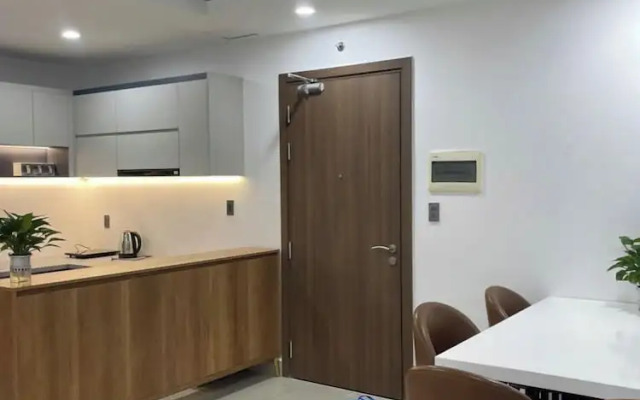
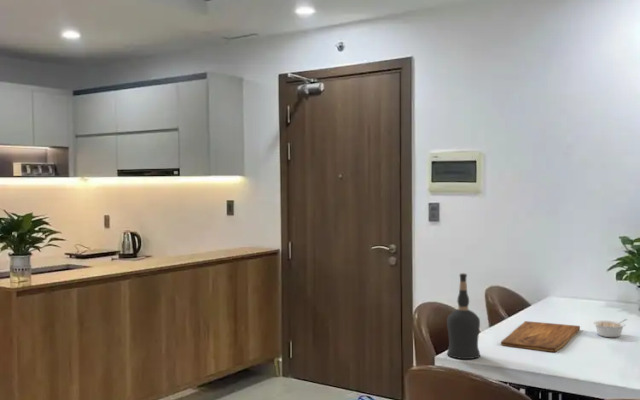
+ legume (609, 327)
+ cutting board (541, 335)
+ liquor bottle (463, 314)
